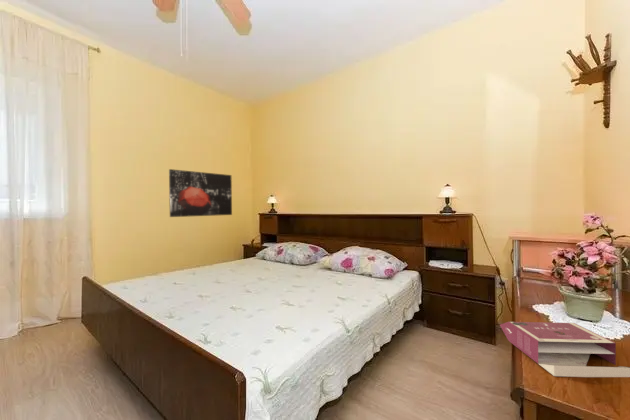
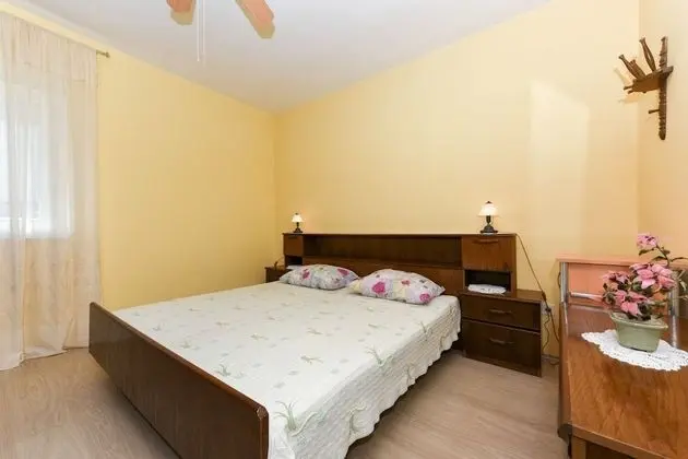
- wall art (203, 194)
- book (558, 342)
